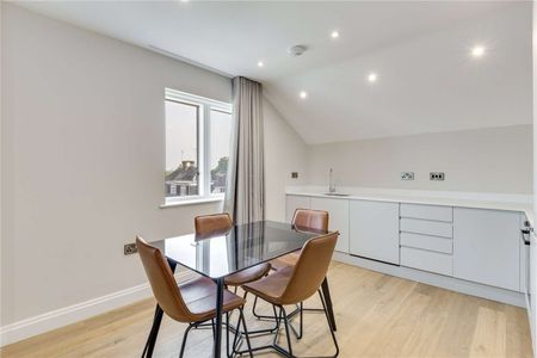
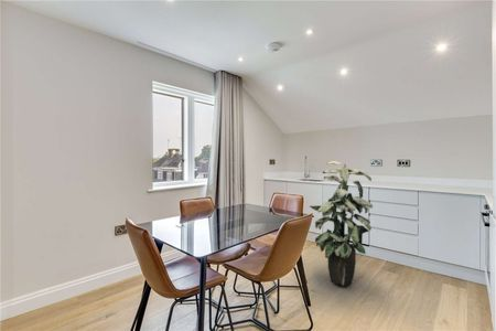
+ indoor plant (338, 221)
